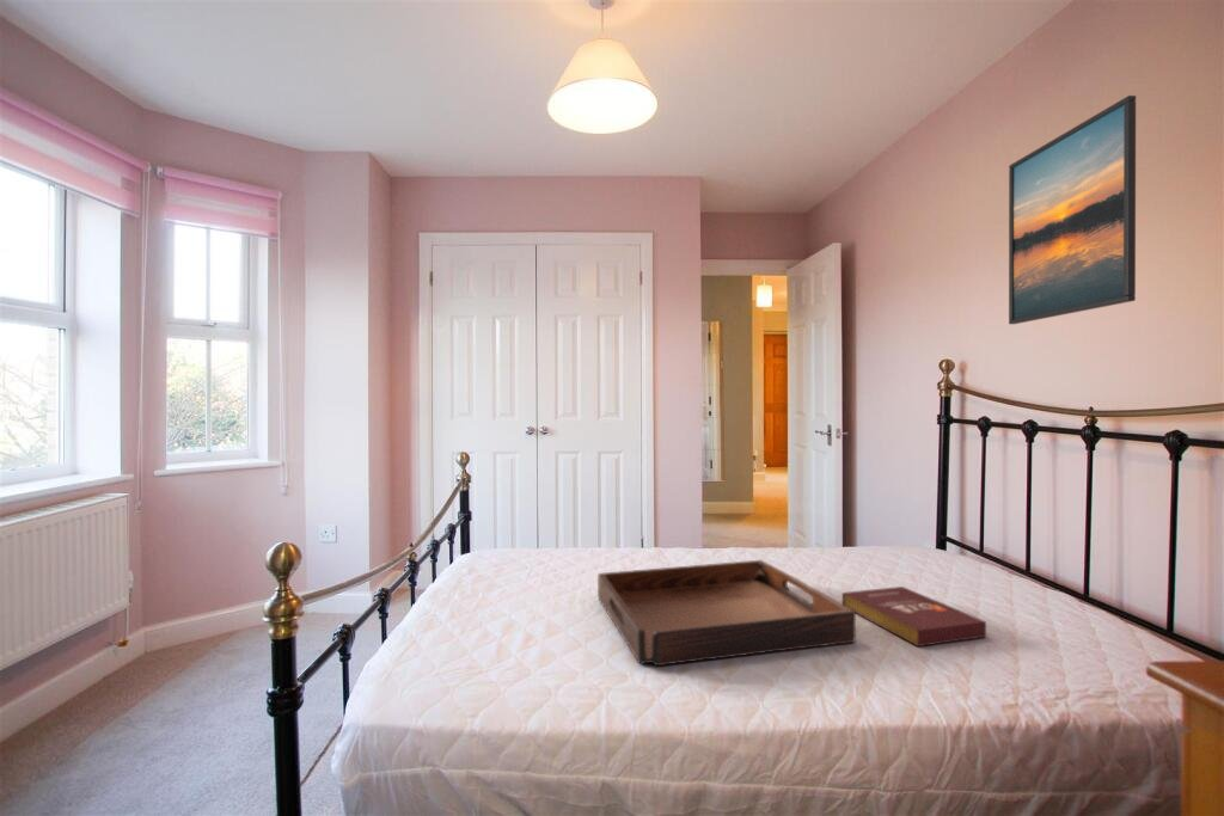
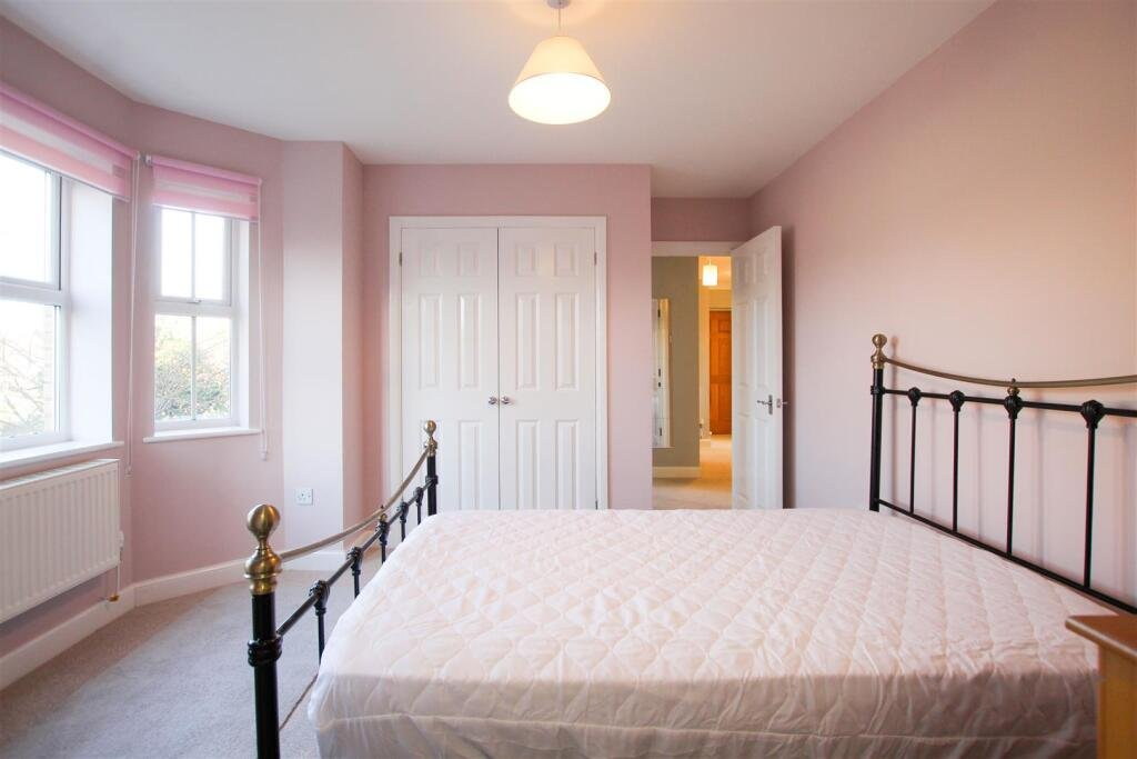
- book (908, 613)
- serving tray (712, 603)
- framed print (1064, 223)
